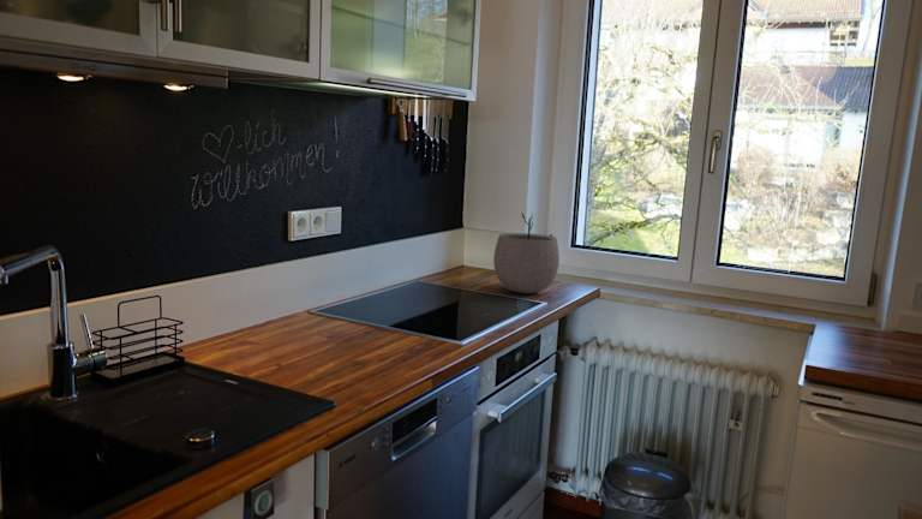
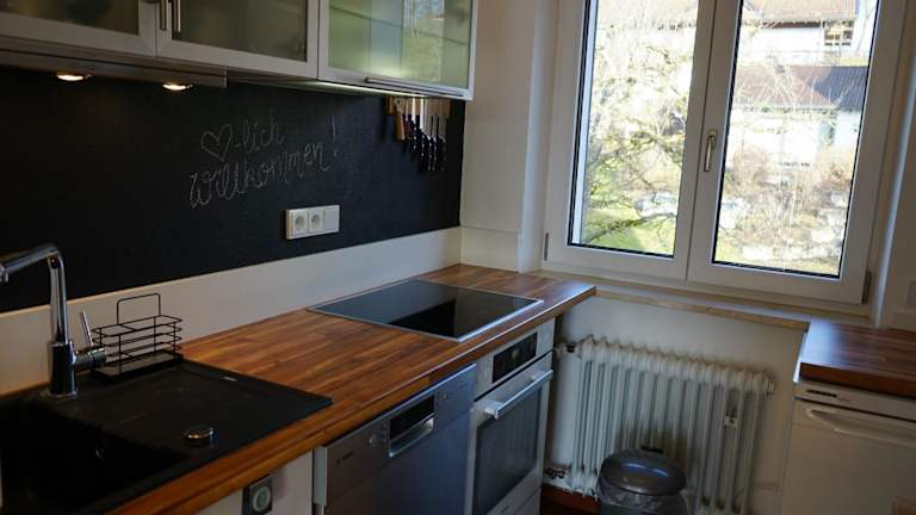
- plant pot (526, 251)
